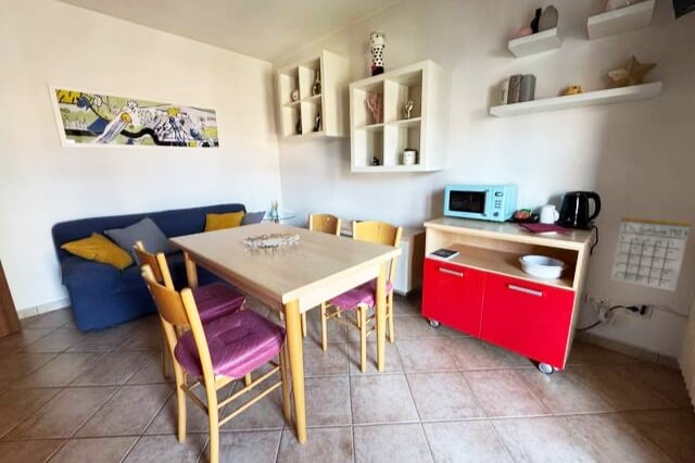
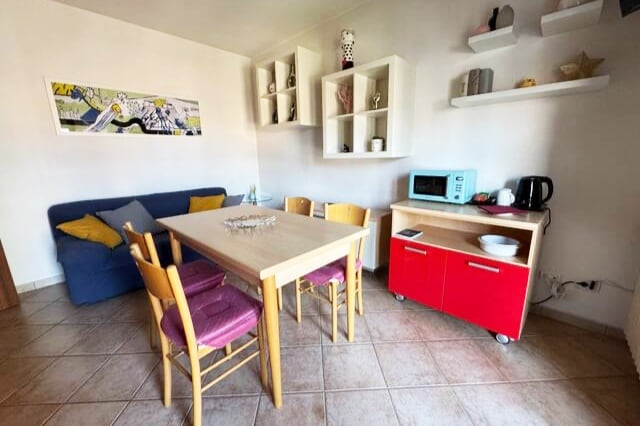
- calendar (648, 245)
